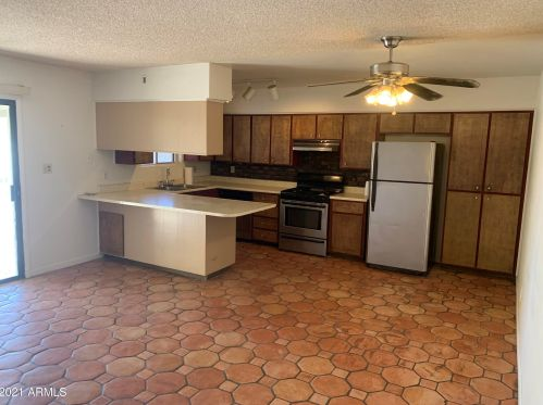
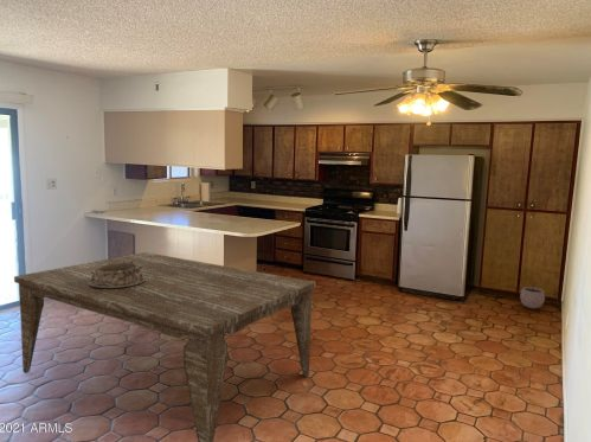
+ dining table (167, 326)
+ plant pot (532, 294)
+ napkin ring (118, 274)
